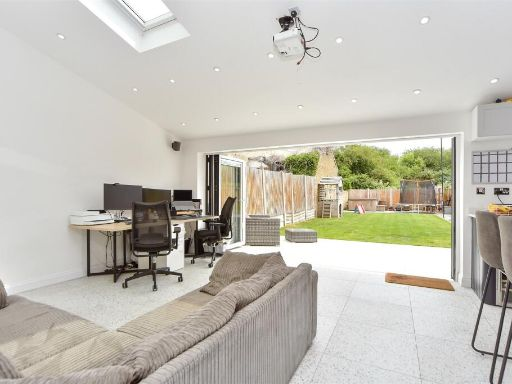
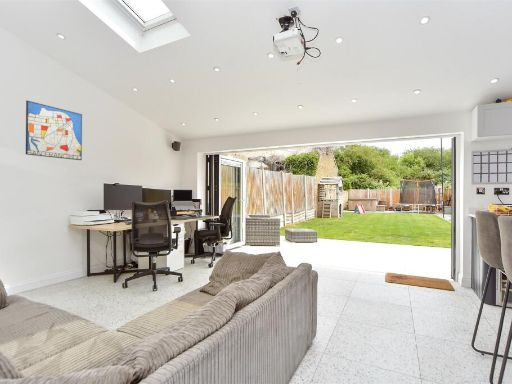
+ wall art (56, 132)
